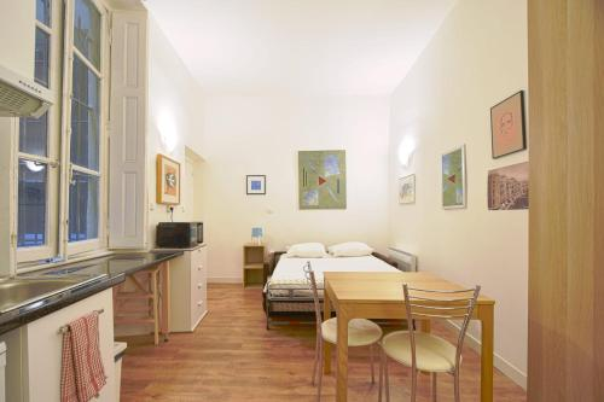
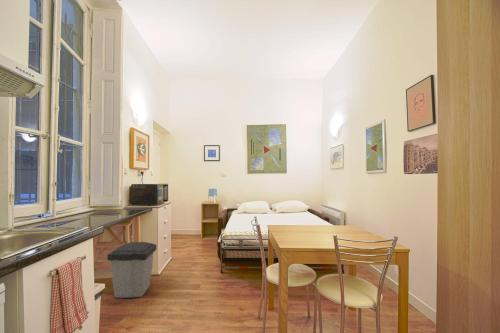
+ trash can (132, 269)
